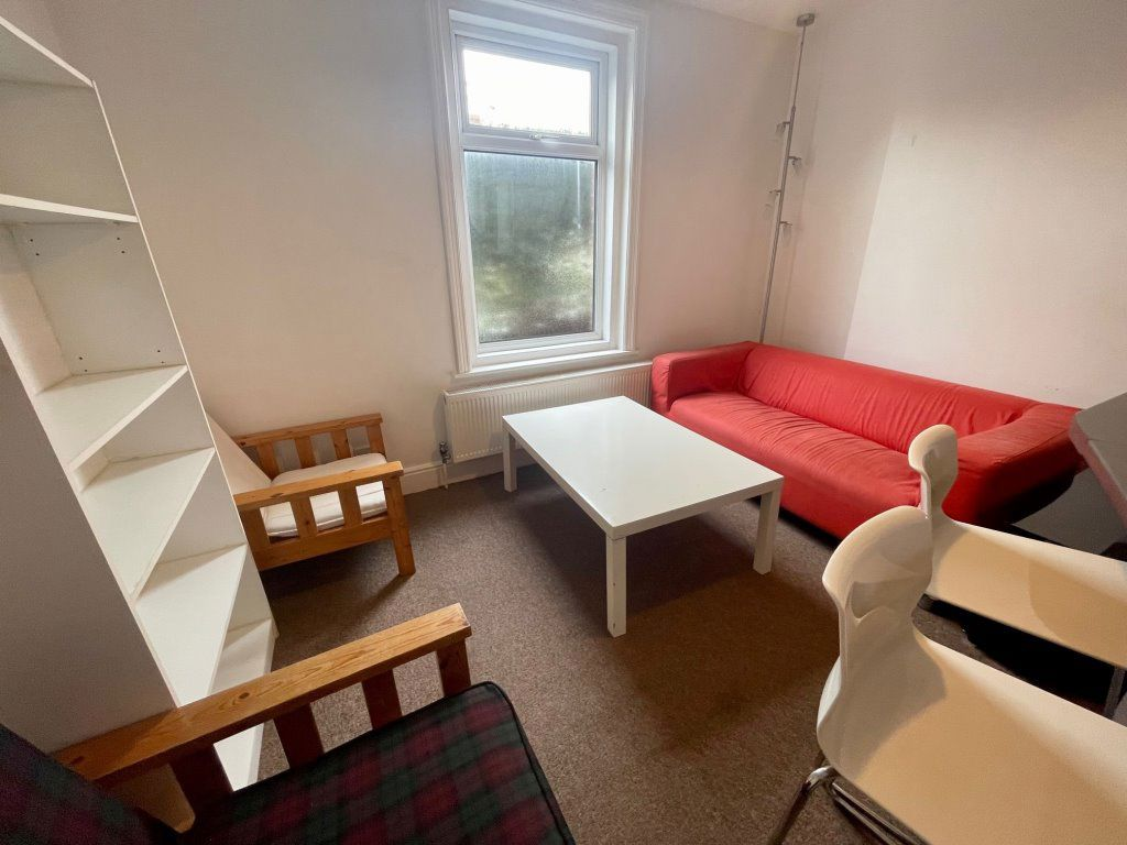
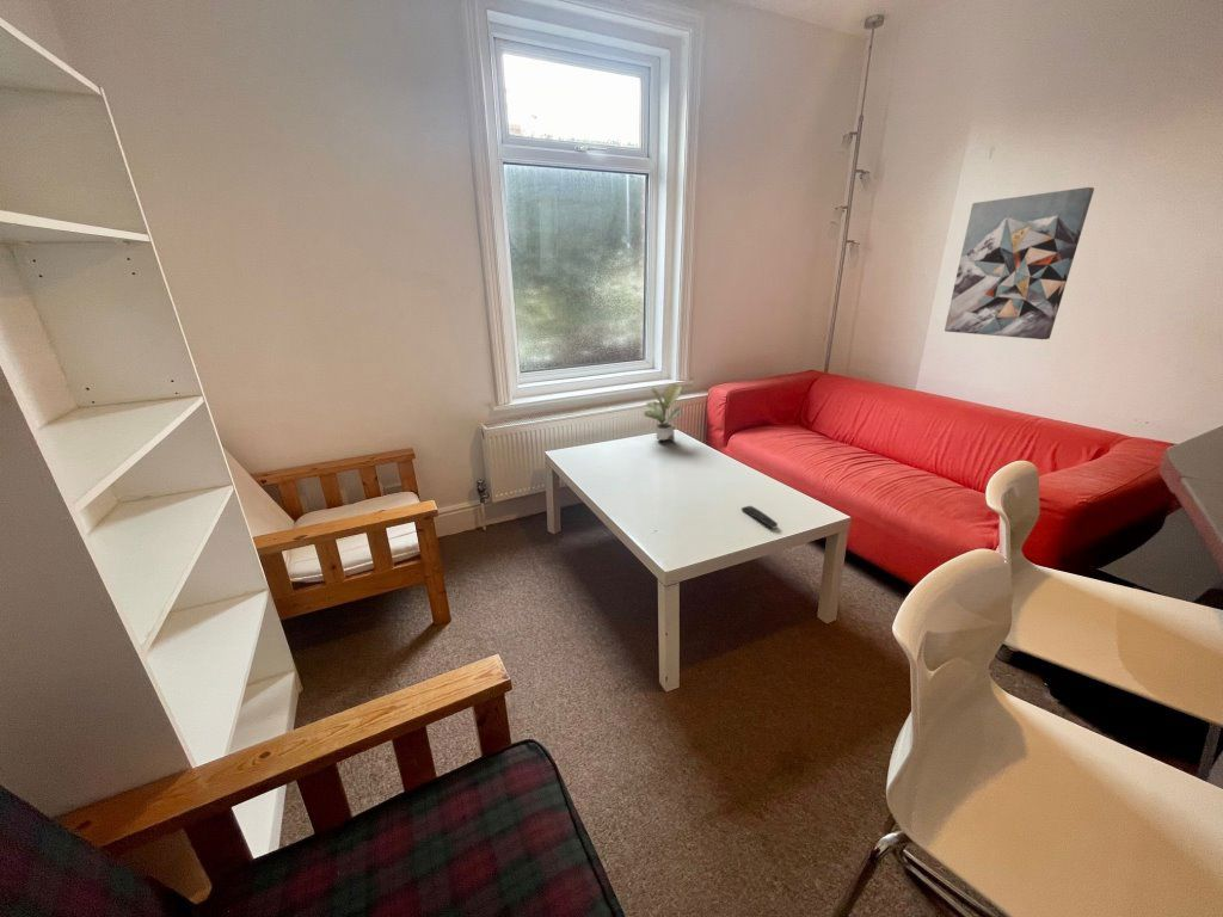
+ potted plant (659, 414)
+ remote control (760, 516)
+ wall art (1009, 269)
